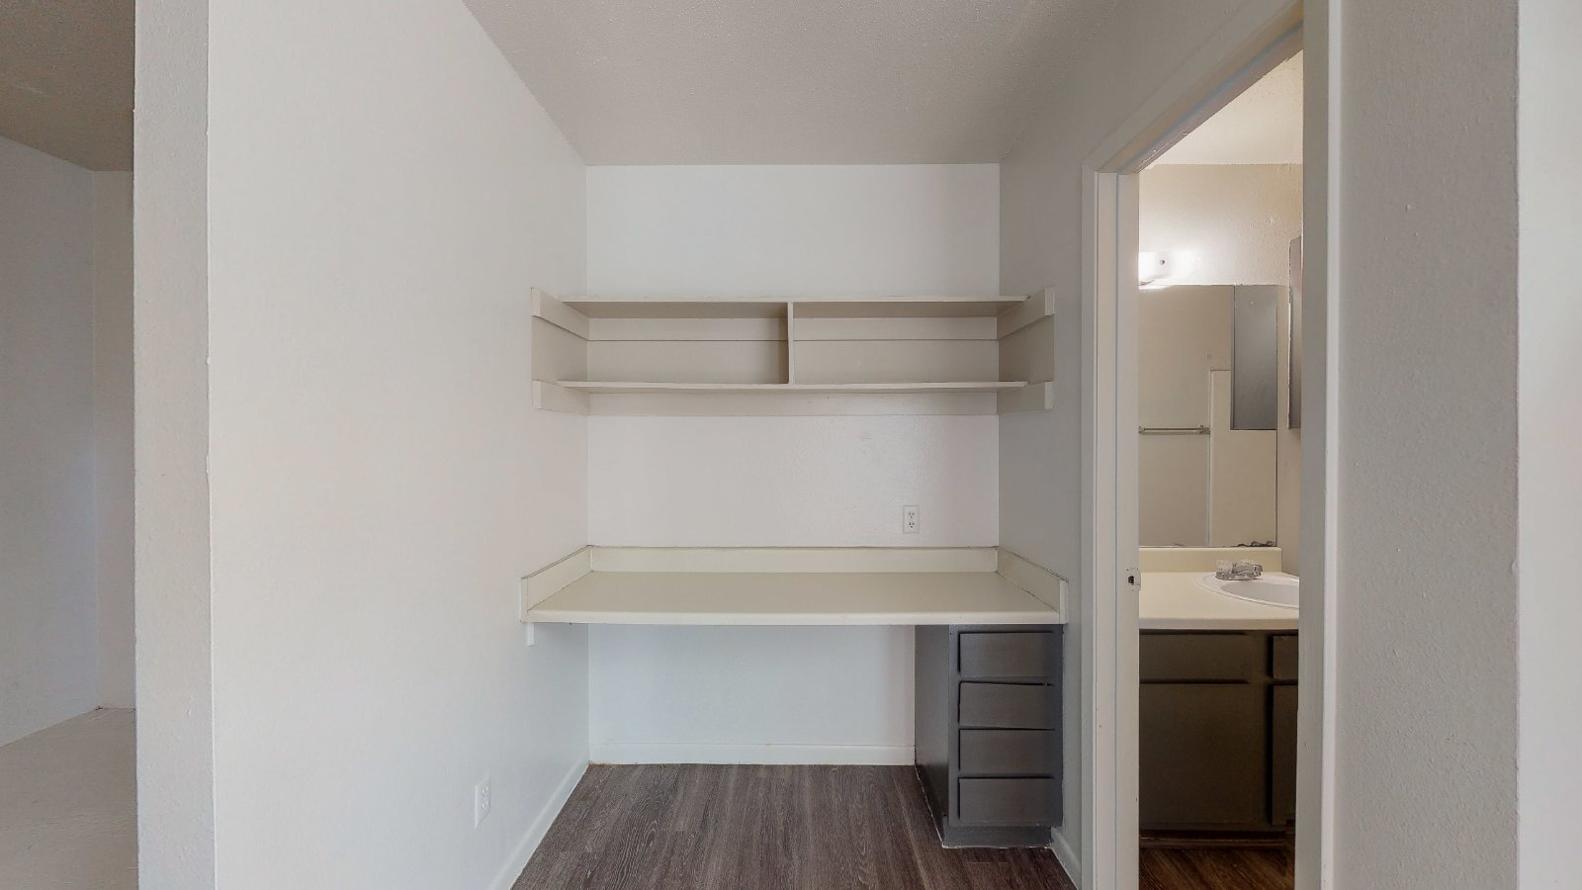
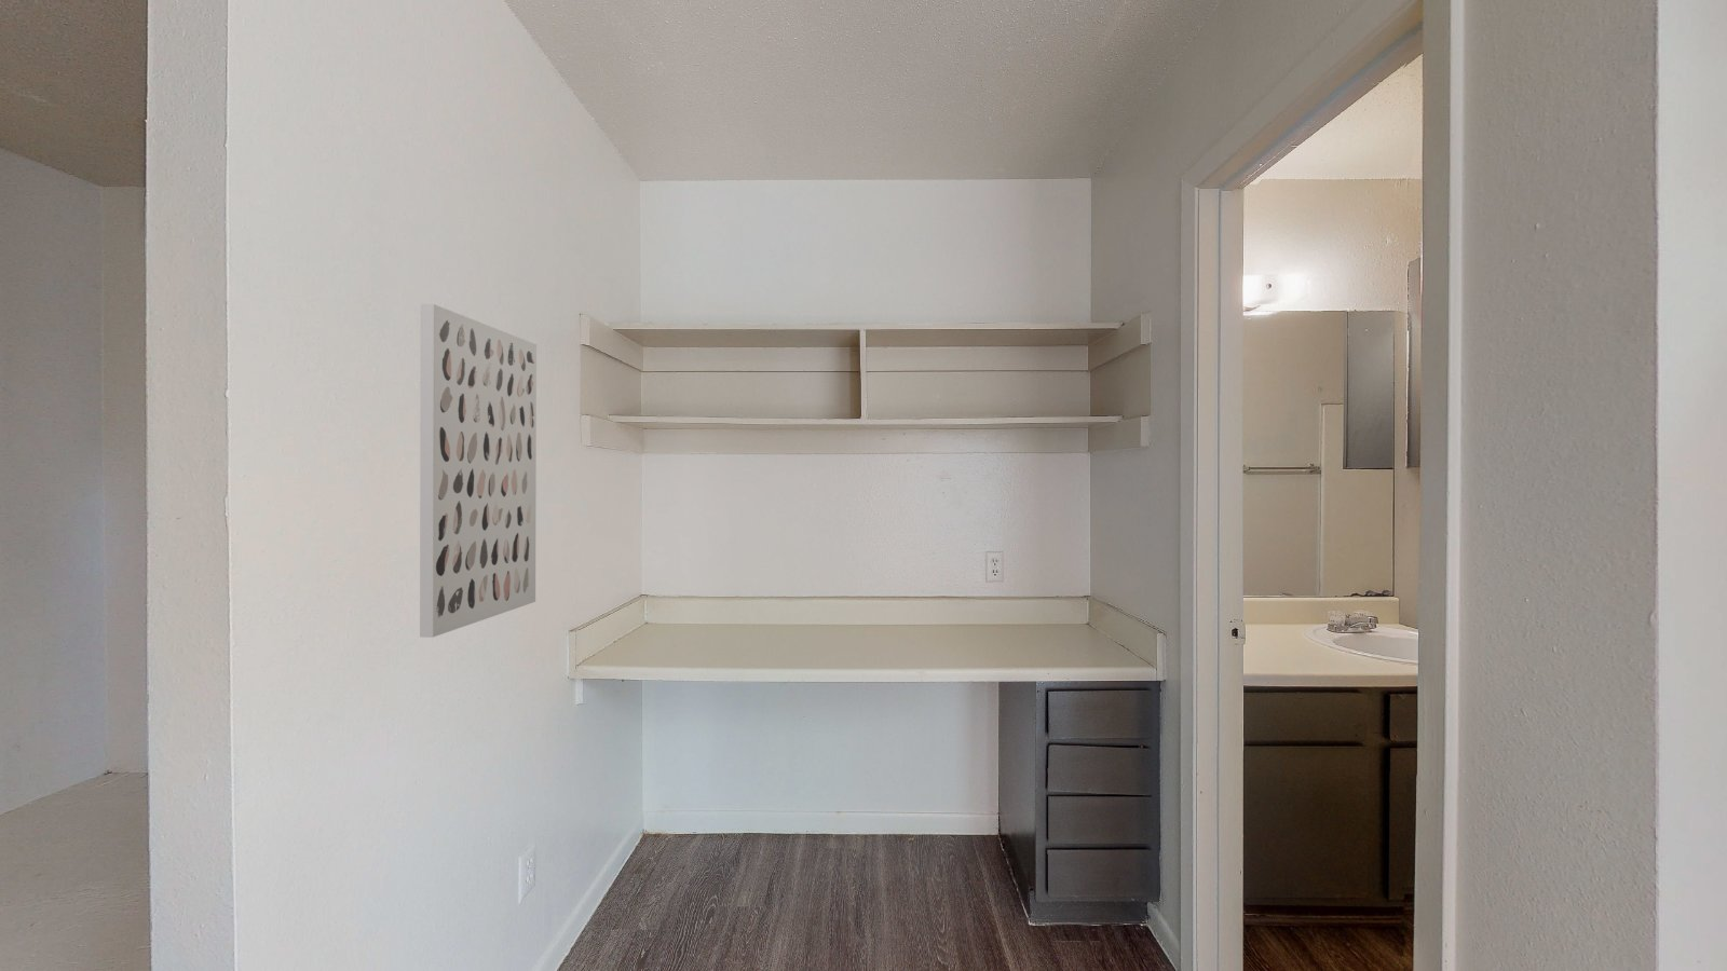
+ wall art (485, 472)
